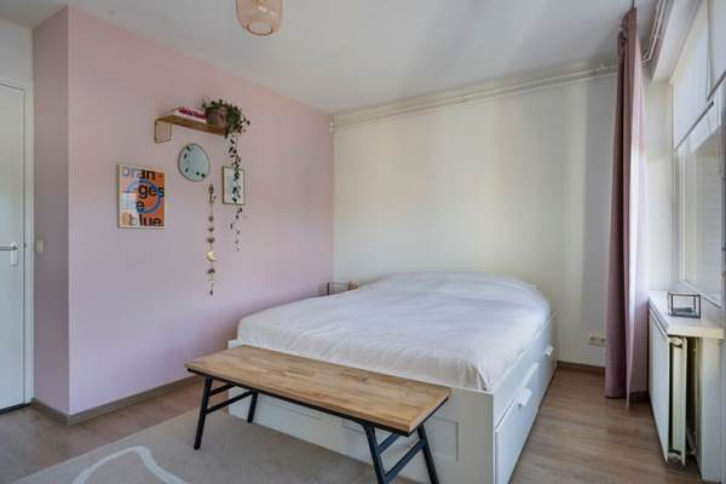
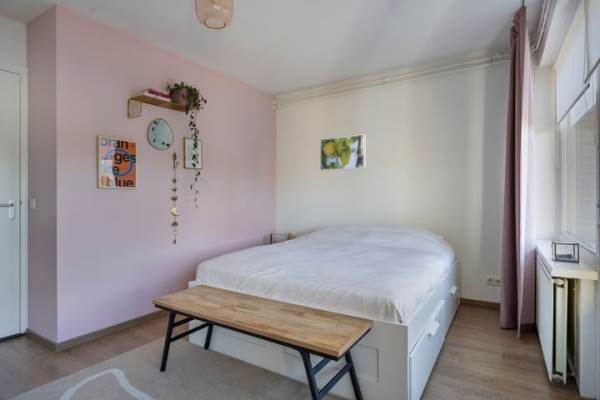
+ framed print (341, 153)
